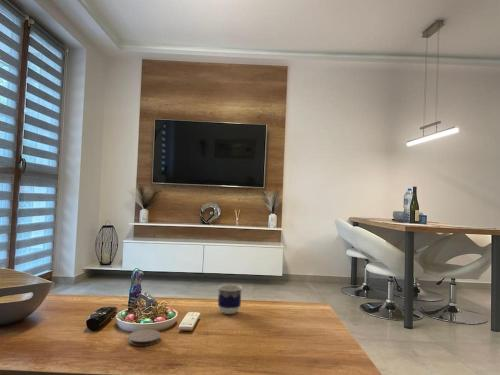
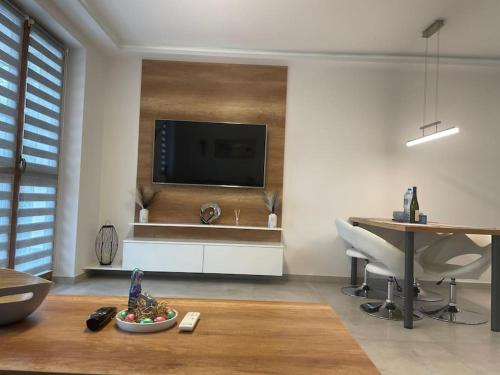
- cup (229, 298)
- coaster (144, 337)
